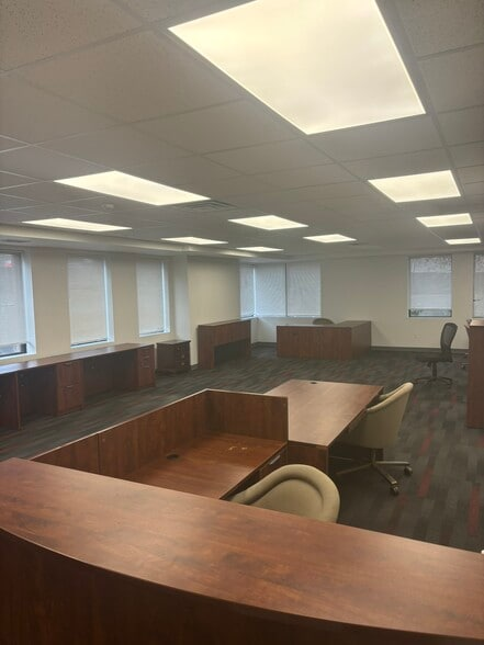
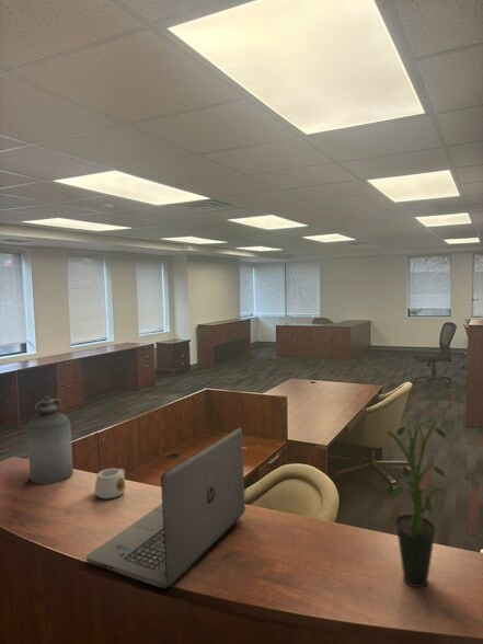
+ mug (113, 481)
+ laptop (170, 490)
+ potted plant (419, 497)
+ bottle (49, 436)
